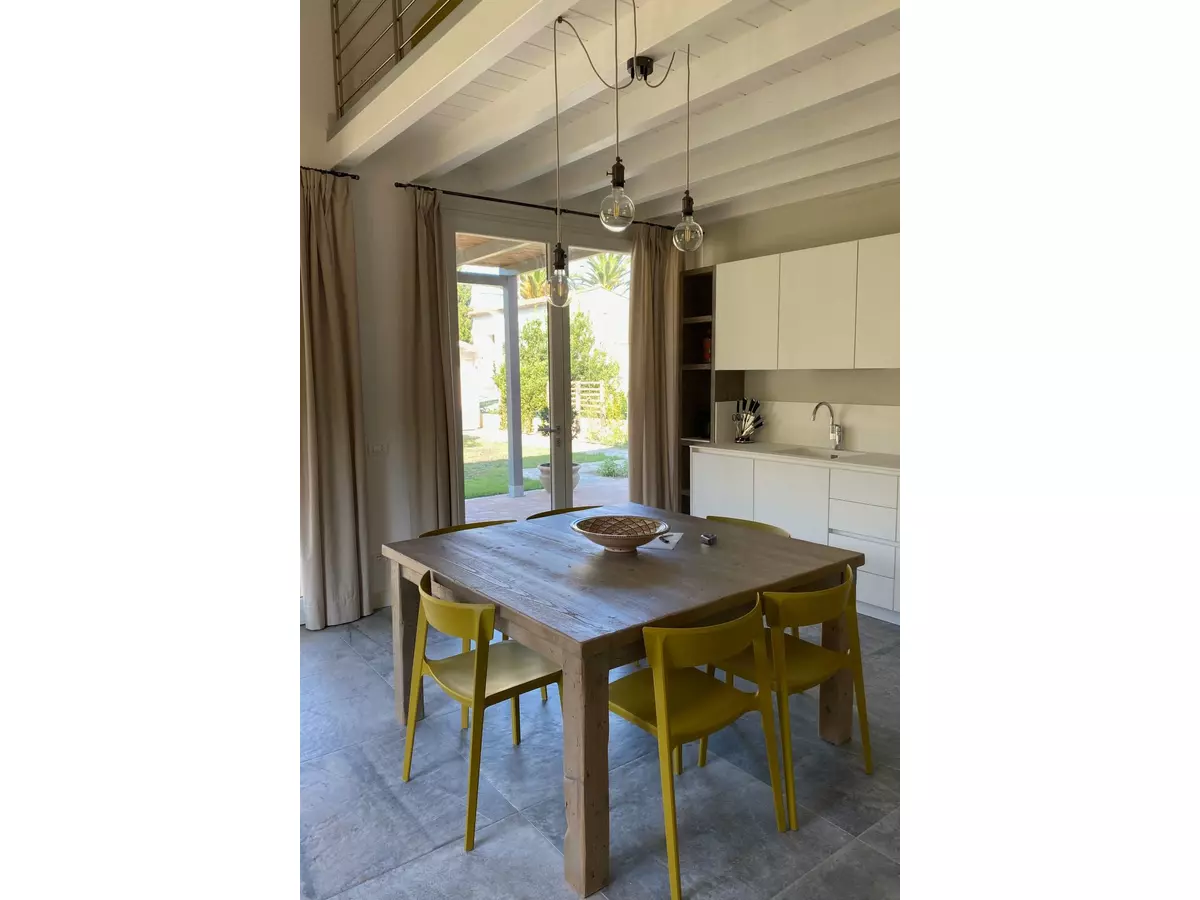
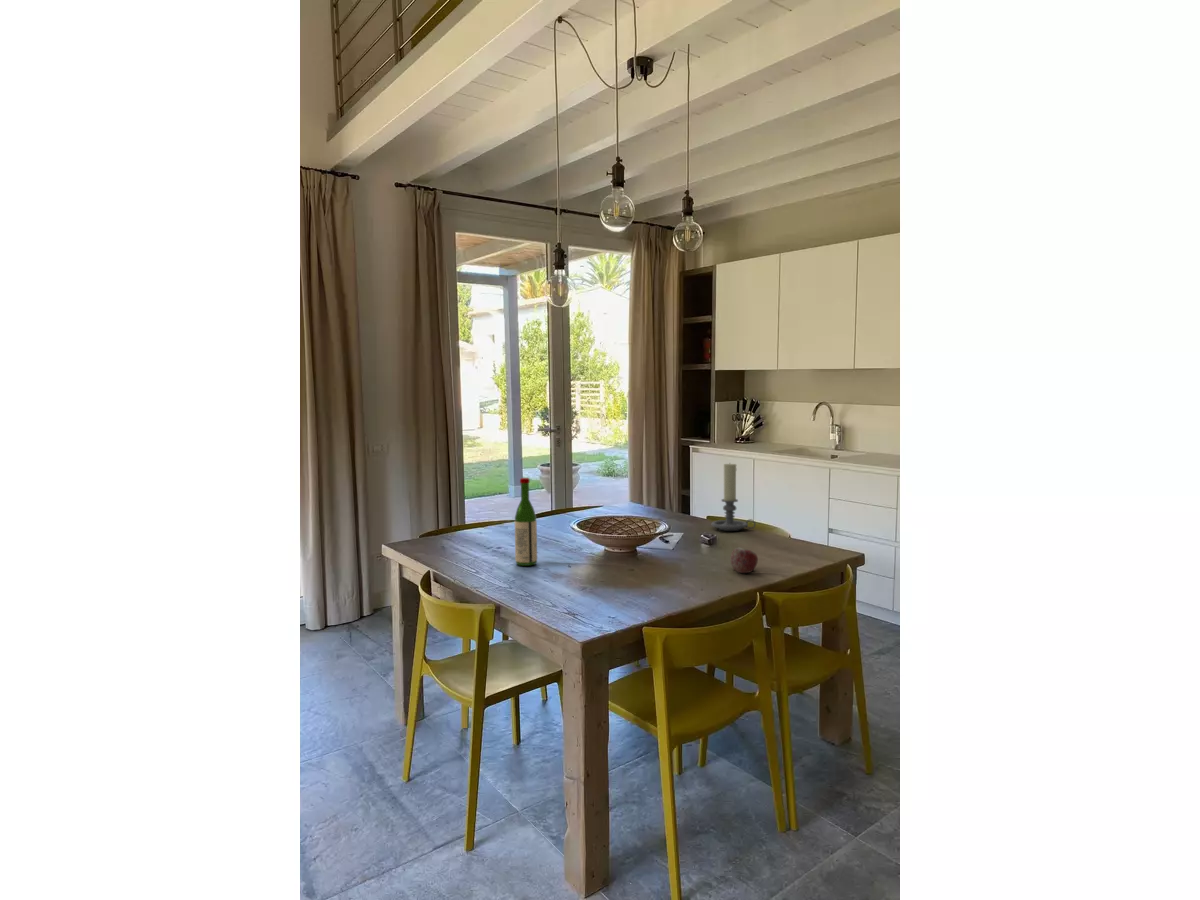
+ wine bottle (525, 521)
+ candle holder (733, 496)
+ apple (744, 559)
